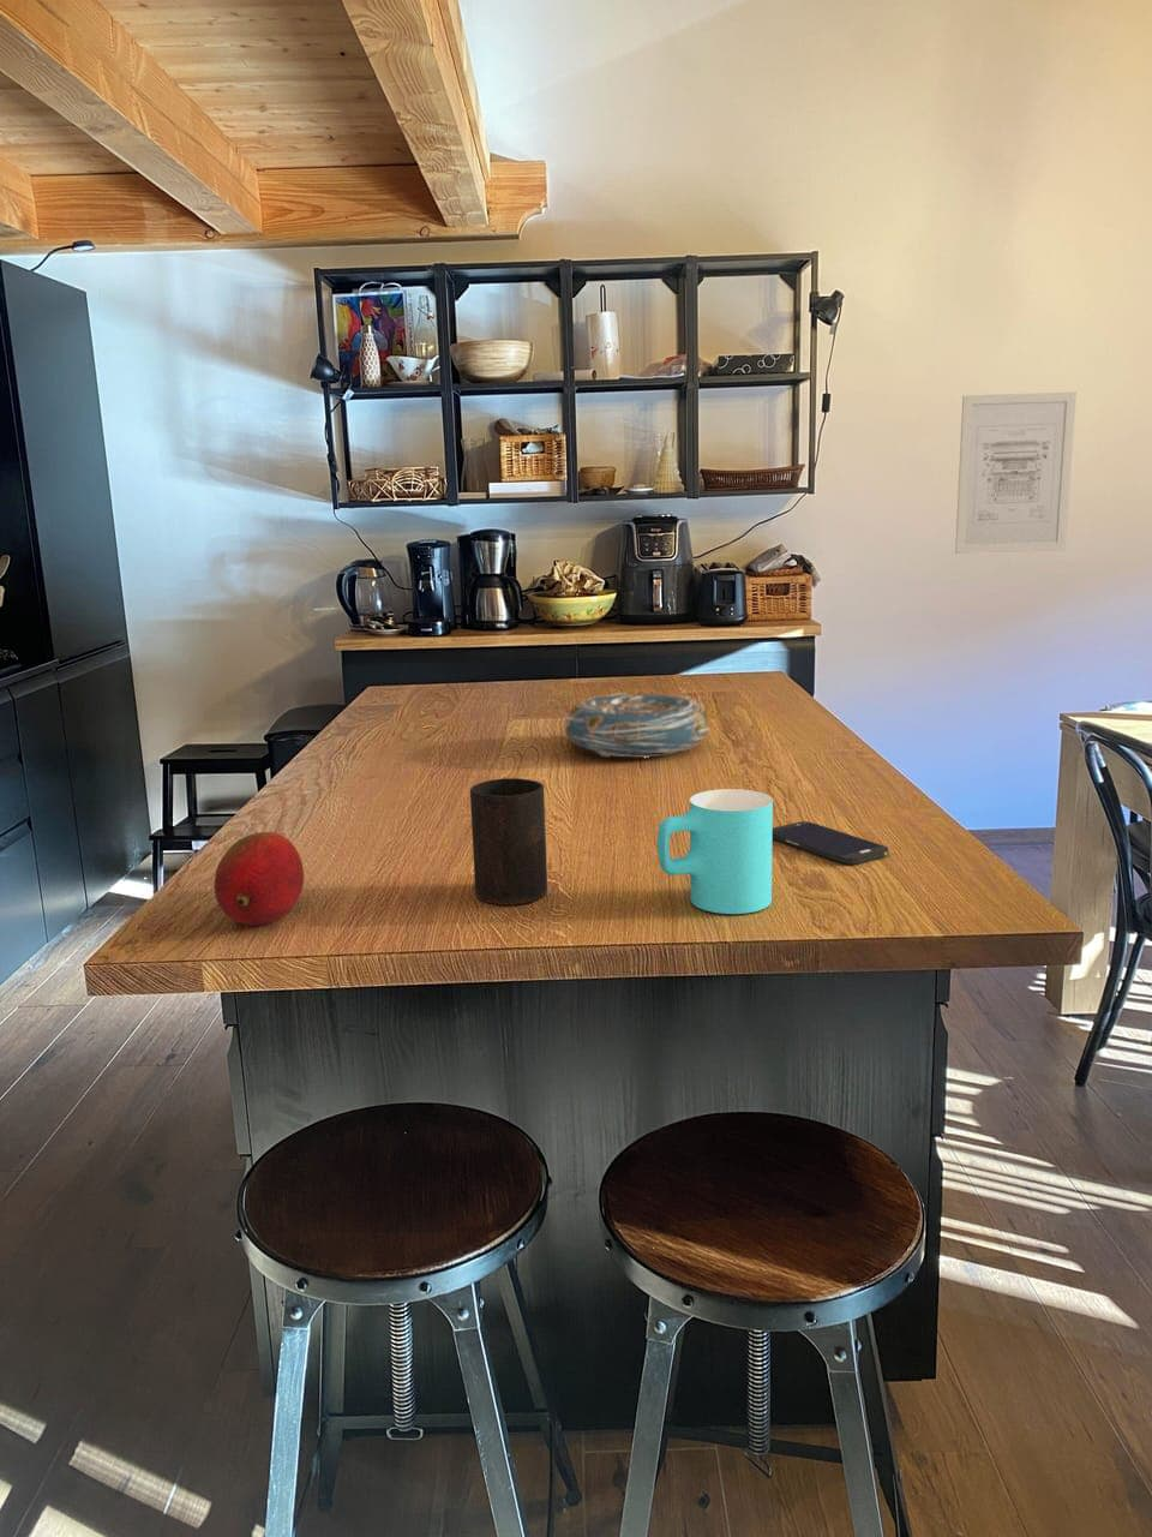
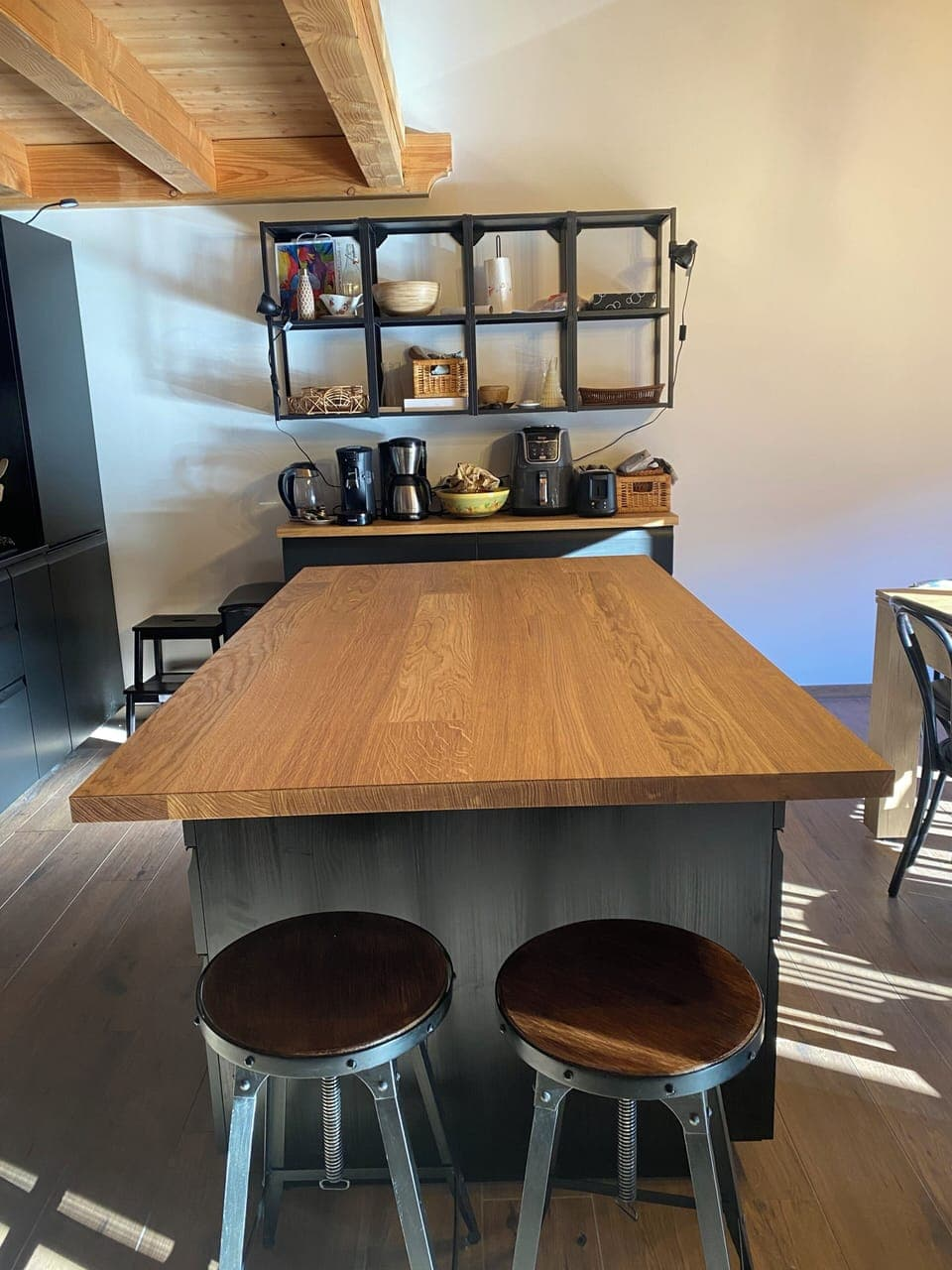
- smartphone (825, 841)
- fruit (260, 876)
- cup (508, 840)
- wall art (1014, 473)
- decorative bowl (637, 723)
- cup (714, 850)
